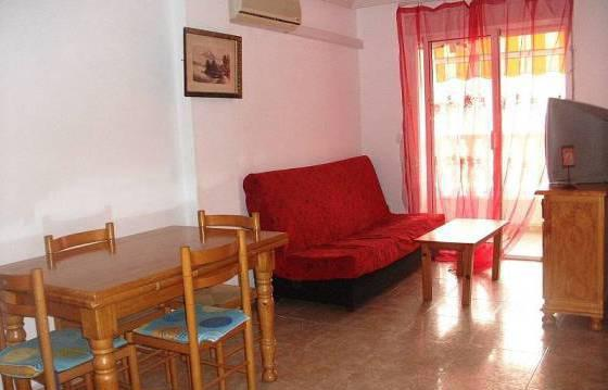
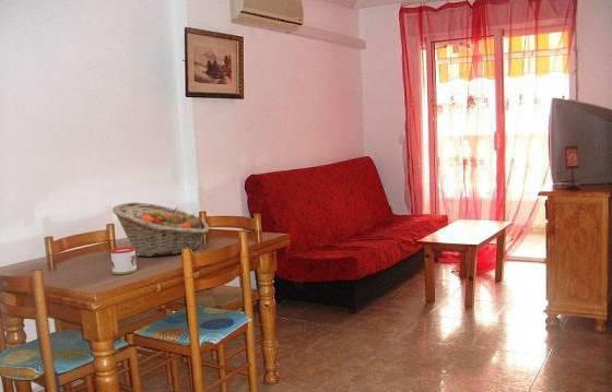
+ mug (125, 259)
+ fruit basket (162, 225)
